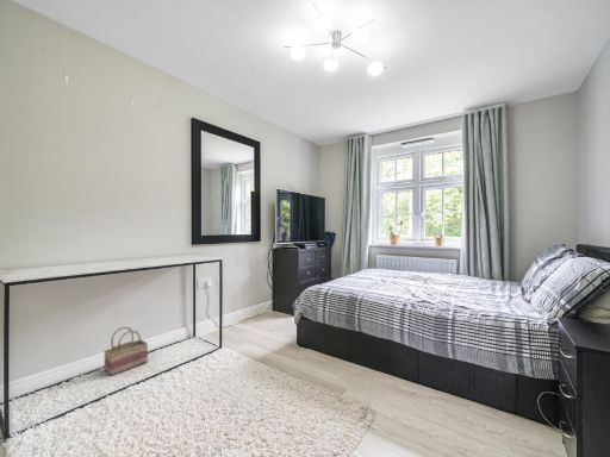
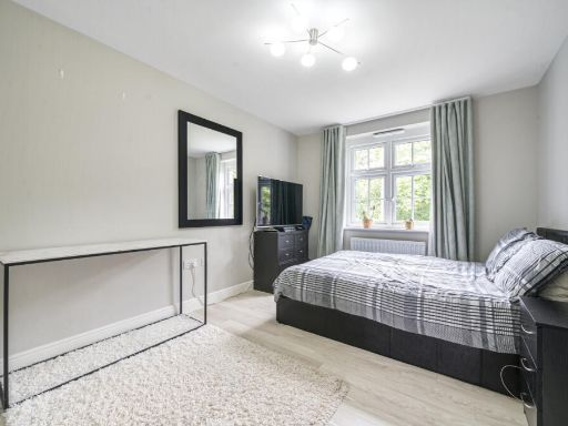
- basket (126, 348)
